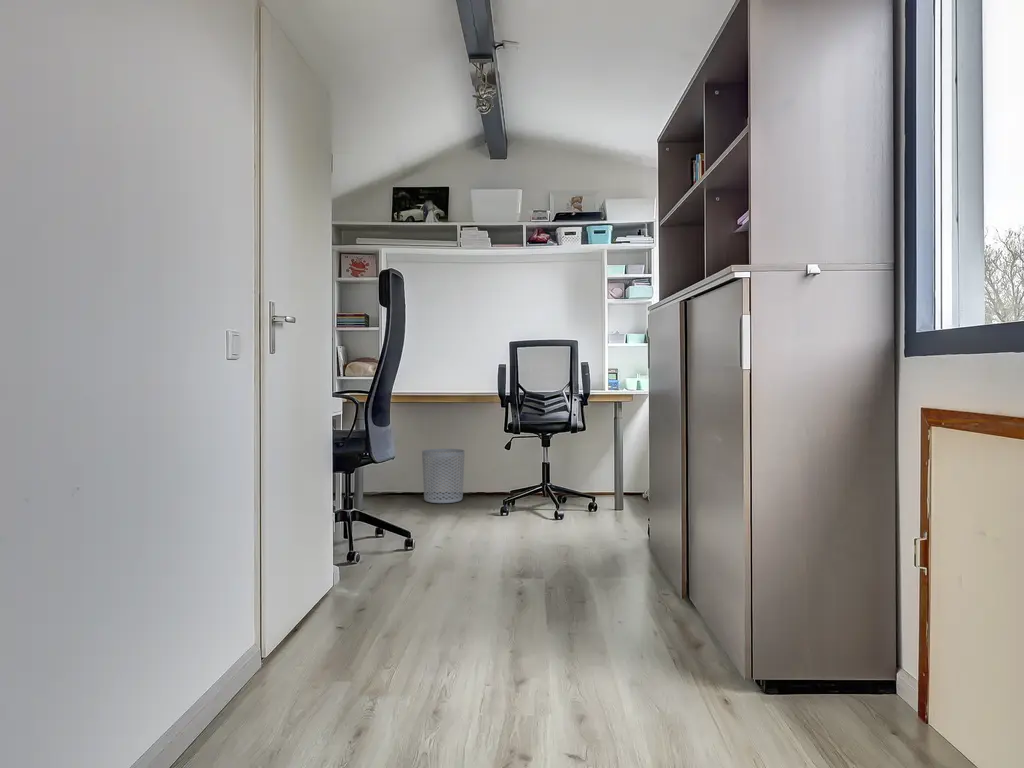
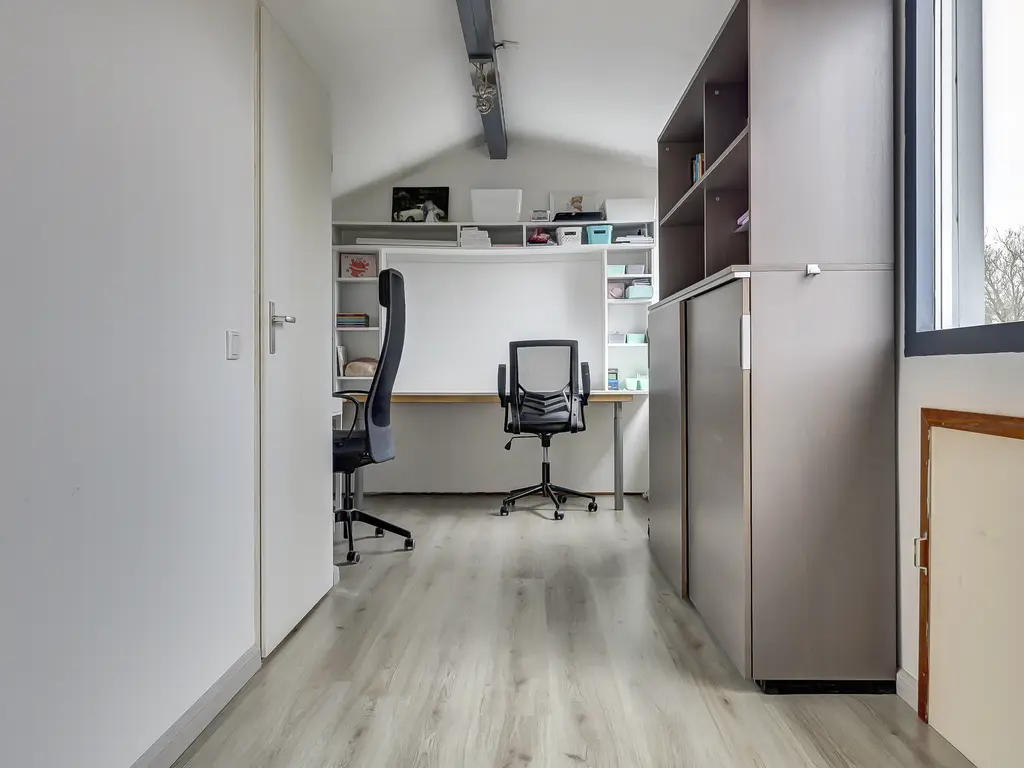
- waste bin (443, 475)
